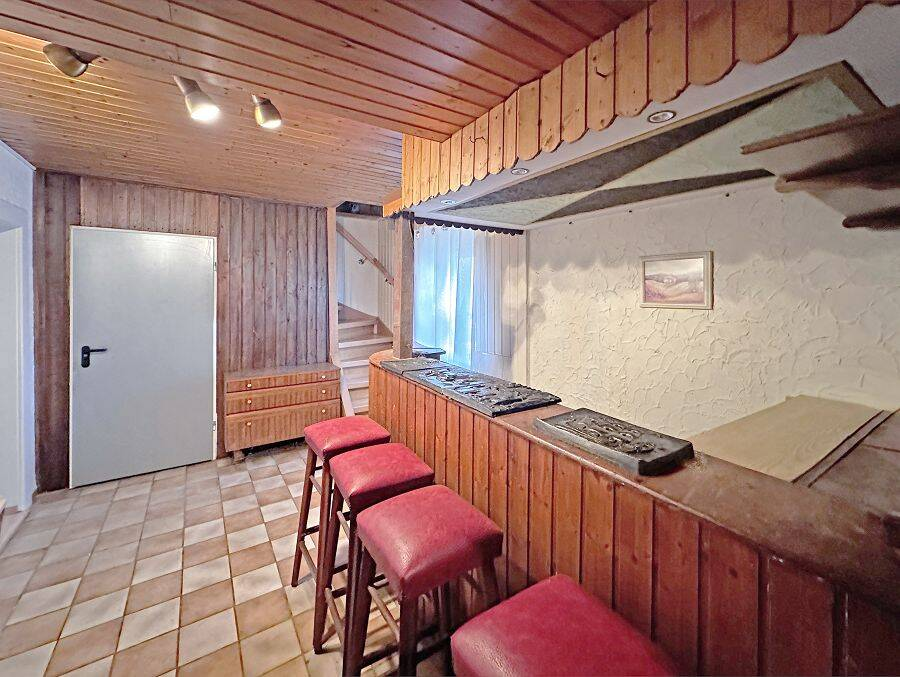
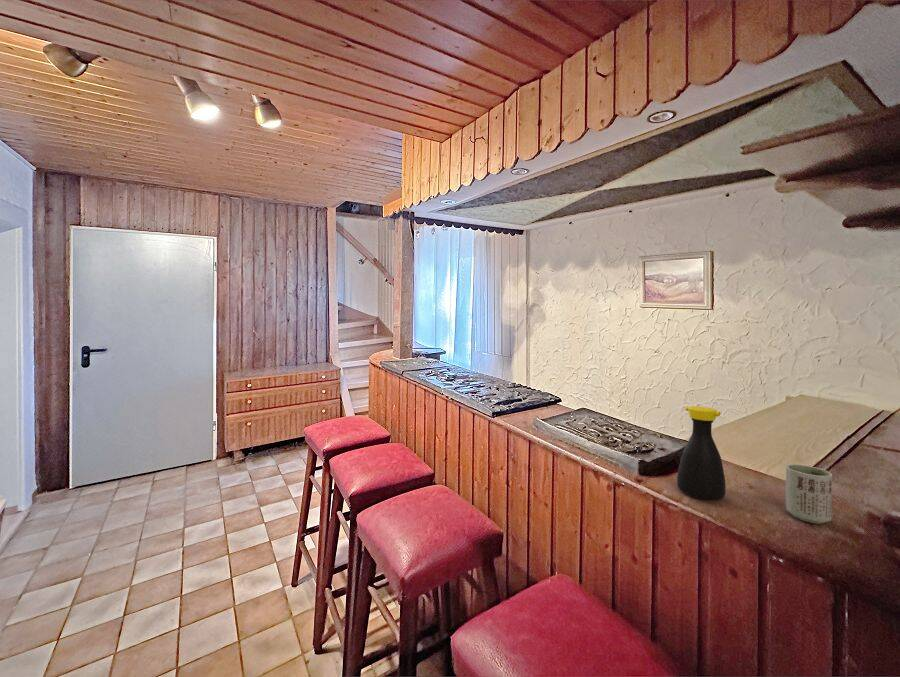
+ cup (808, 493)
+ bottle (701, 450)
